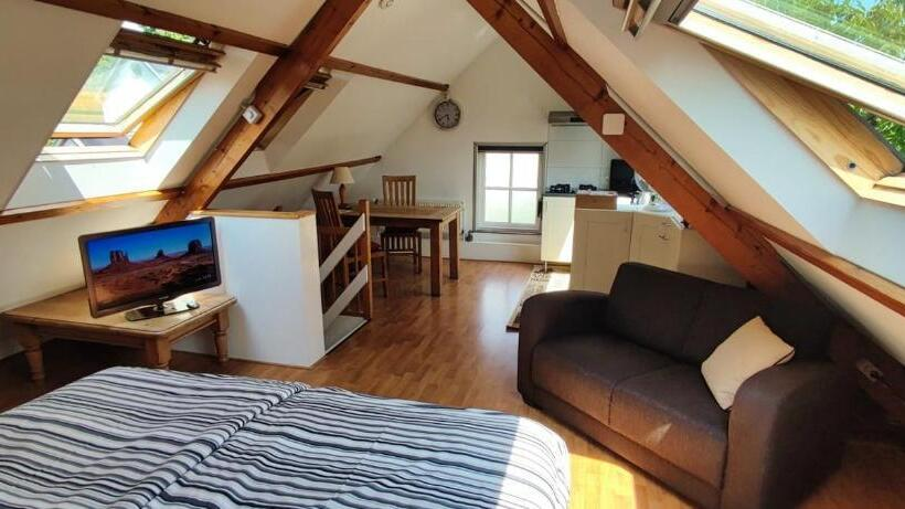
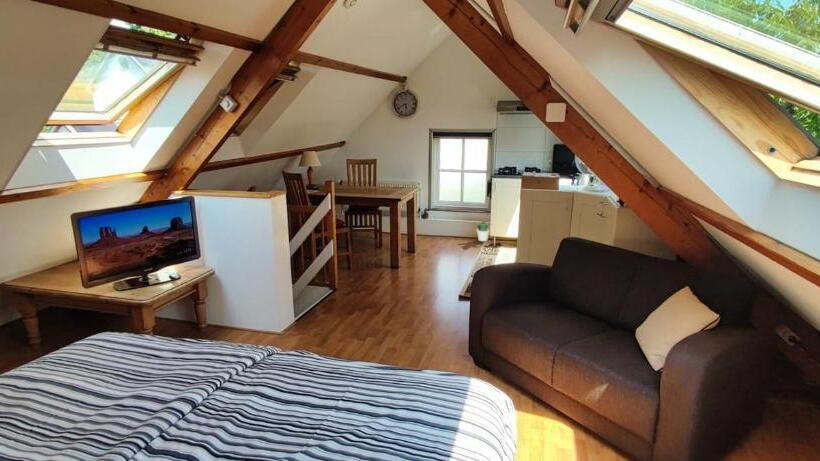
+ potted plant (483, 231)
